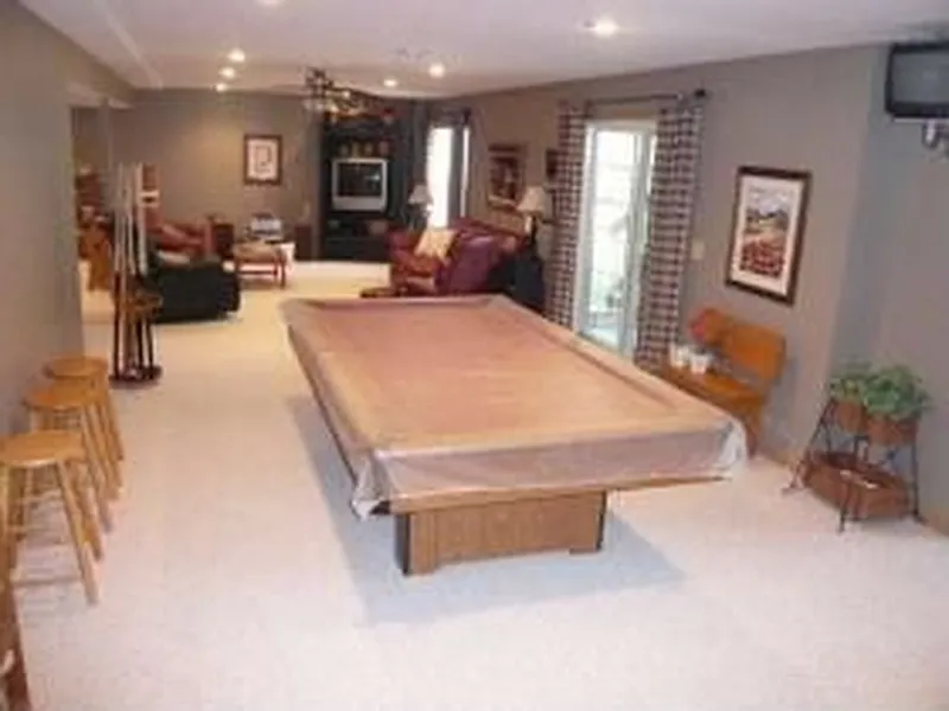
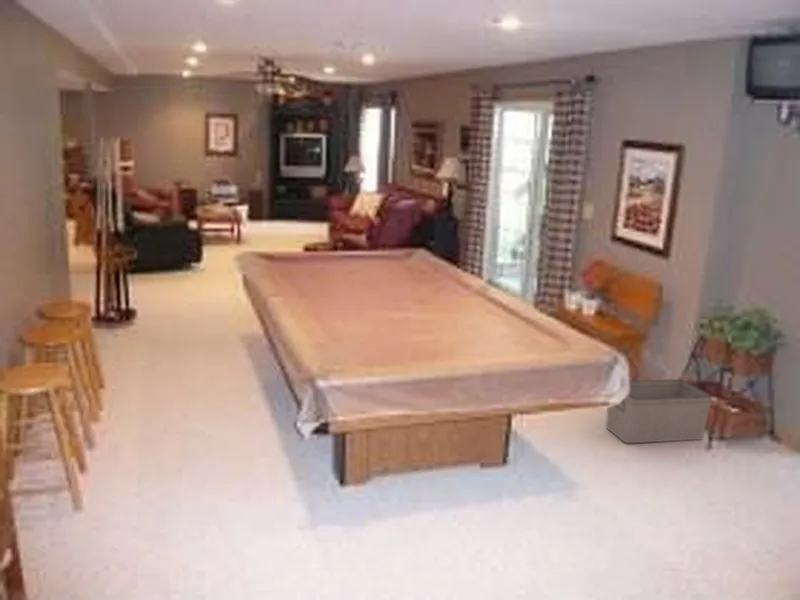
+ storage bin (656, 411)
